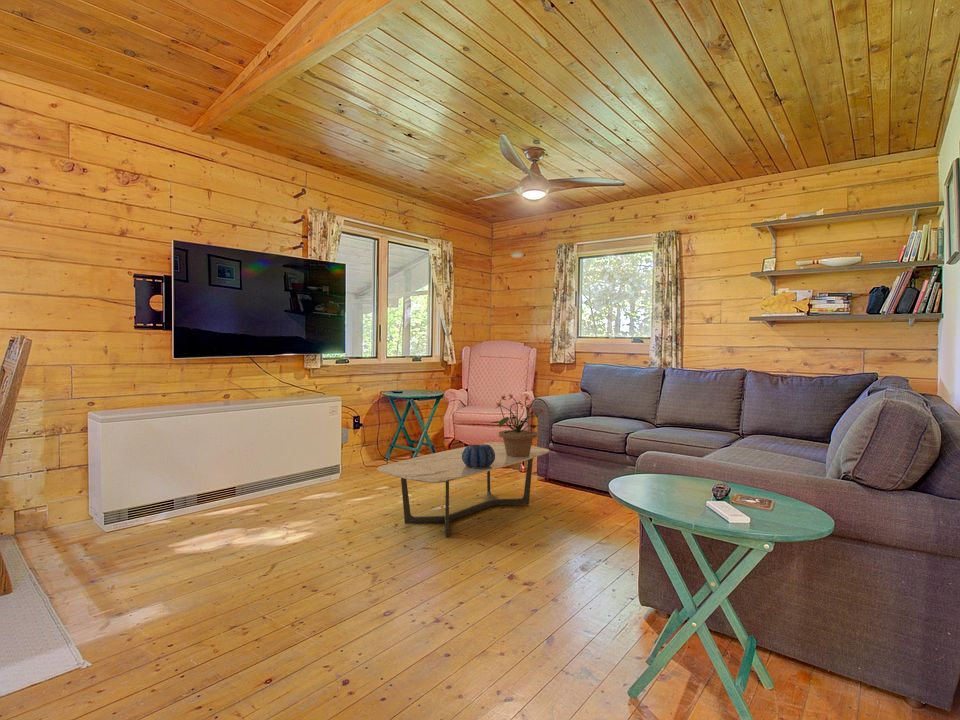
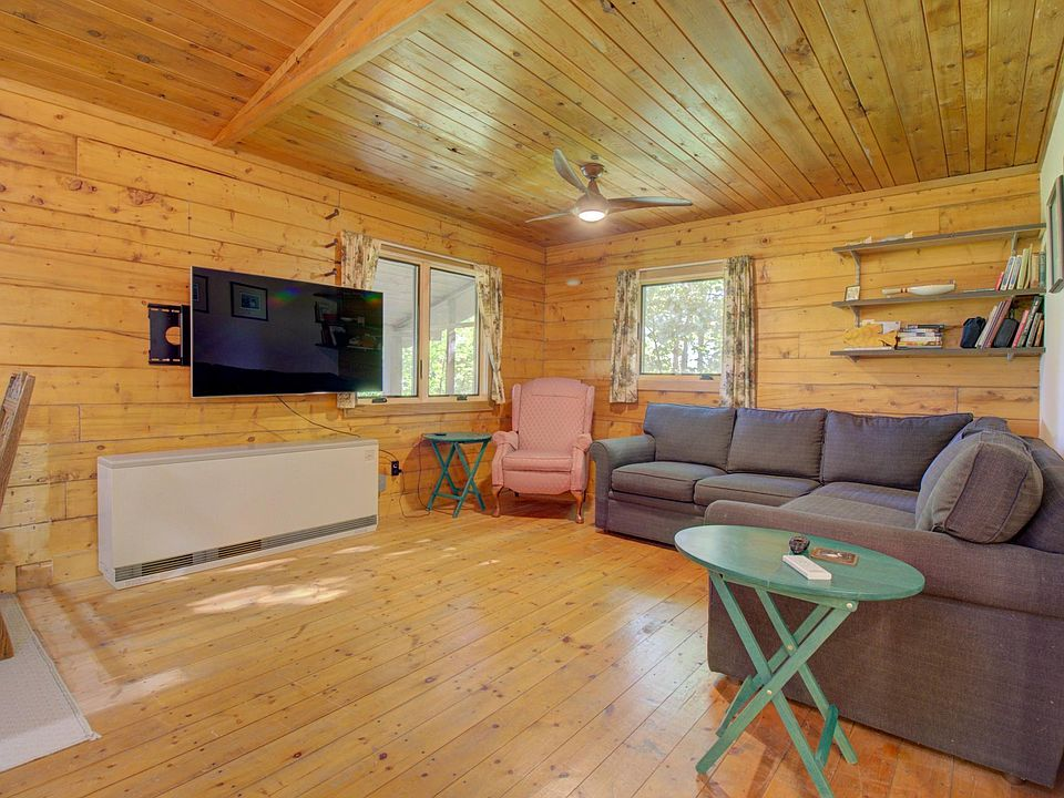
- potted plant (515, 423)
- decorative bowl (478, 455)
- coffee table (467, 476)
